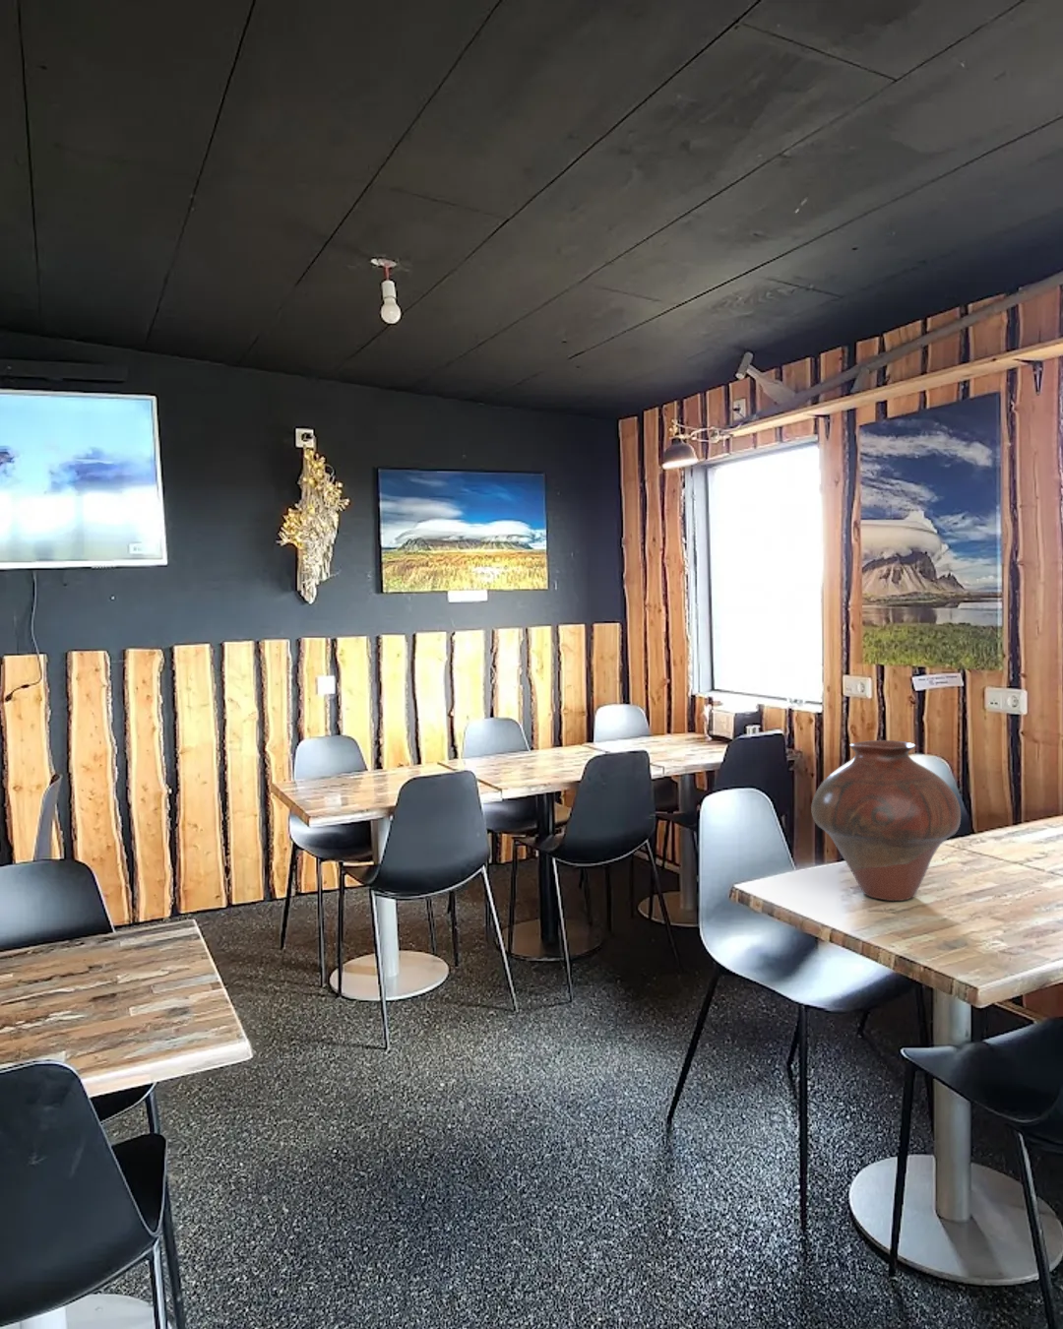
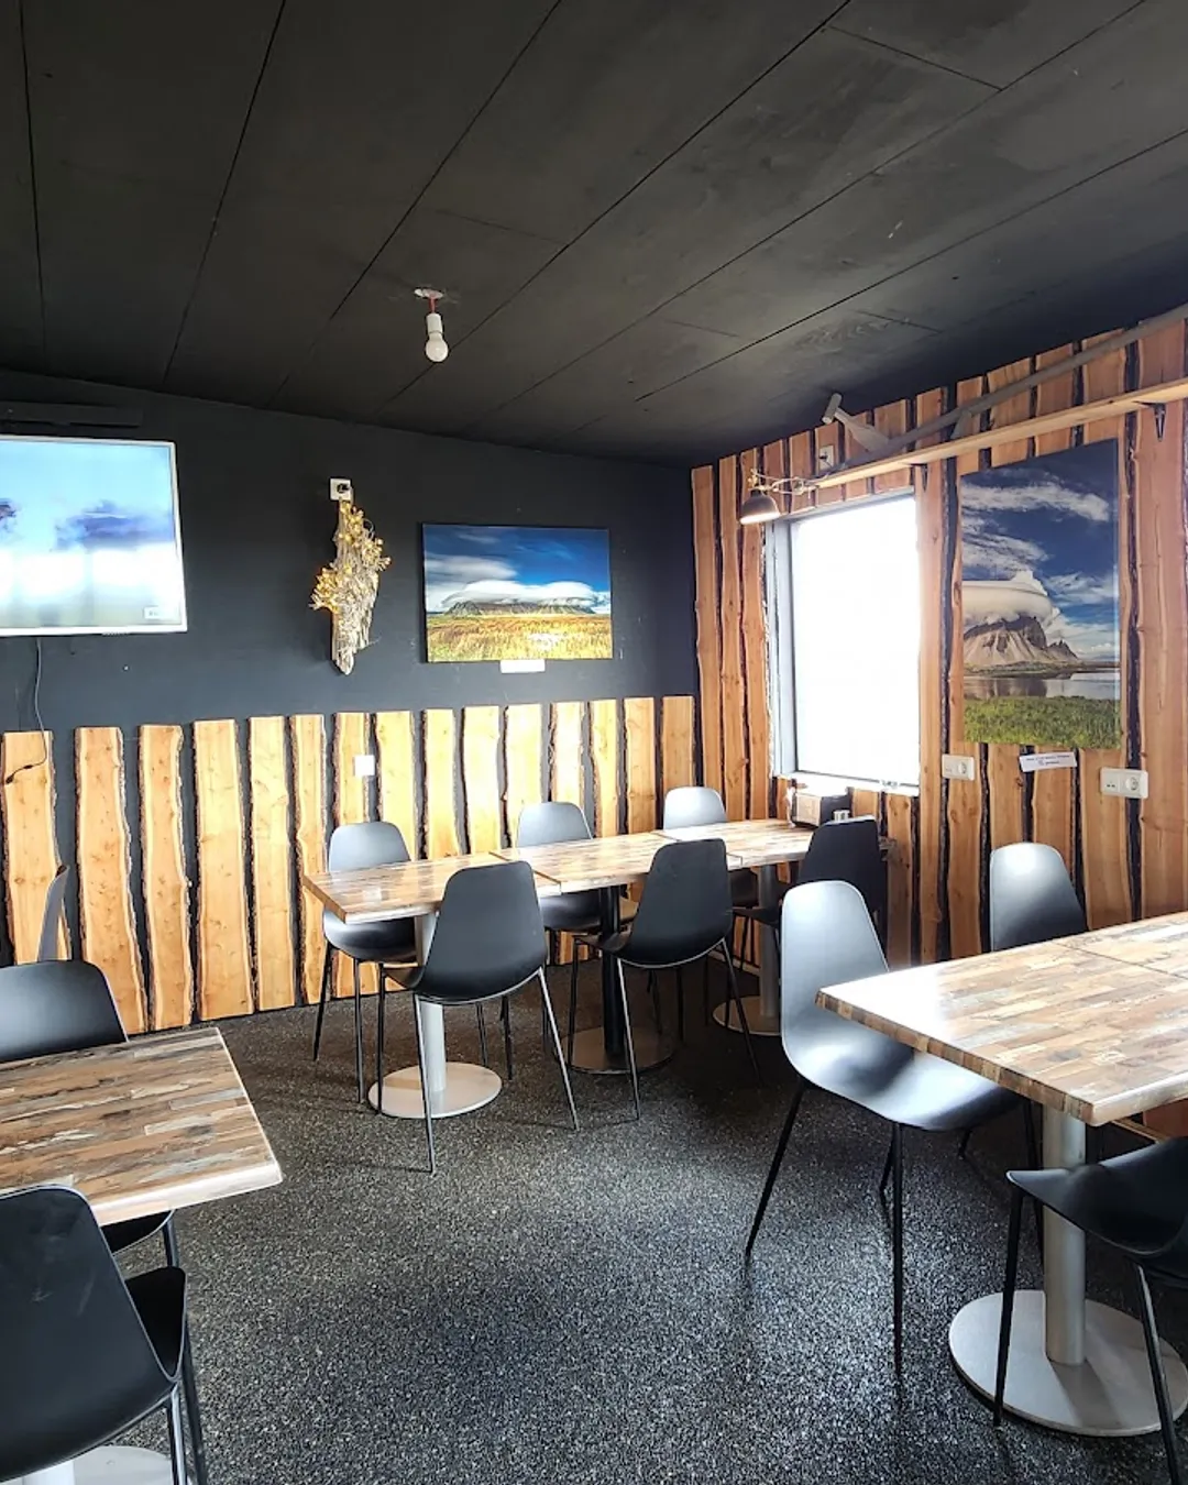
- vase (883, 818)
